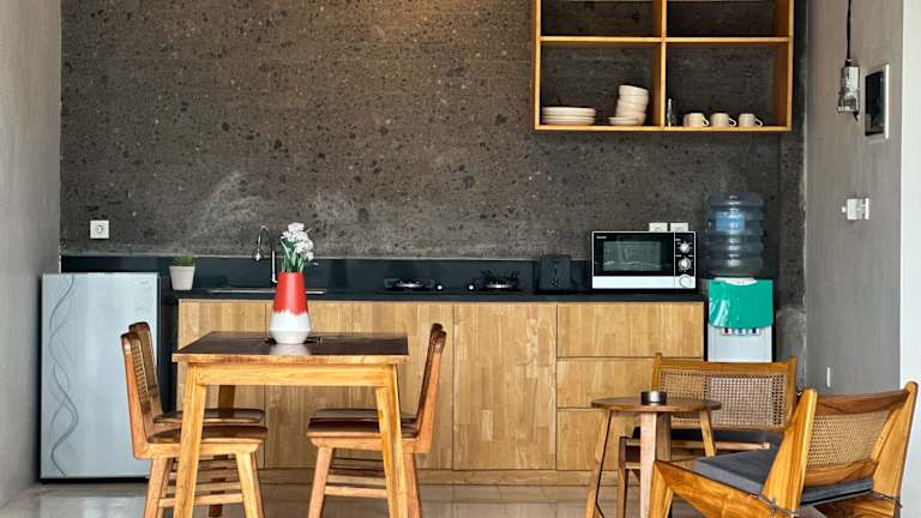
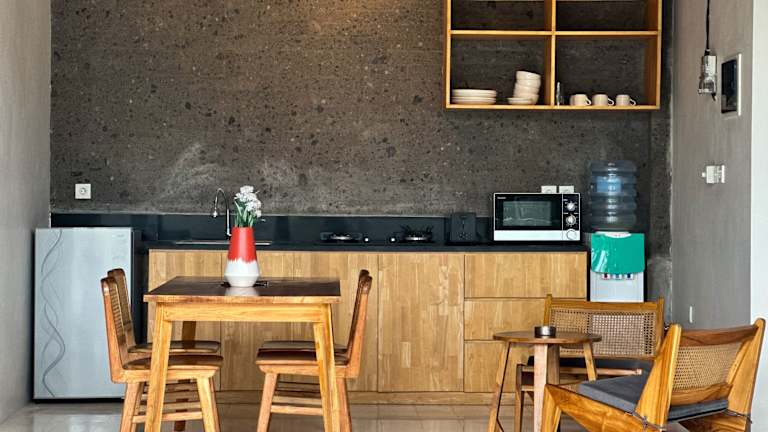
- potted plant (182, 270)
